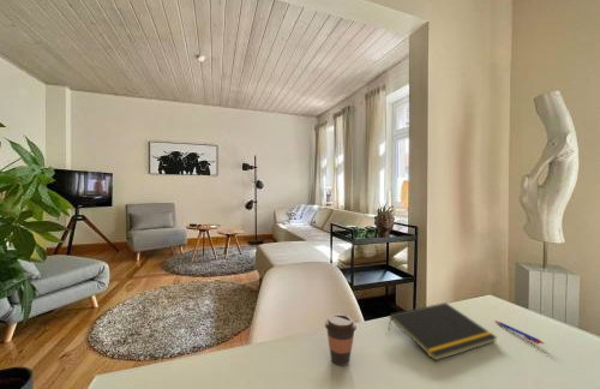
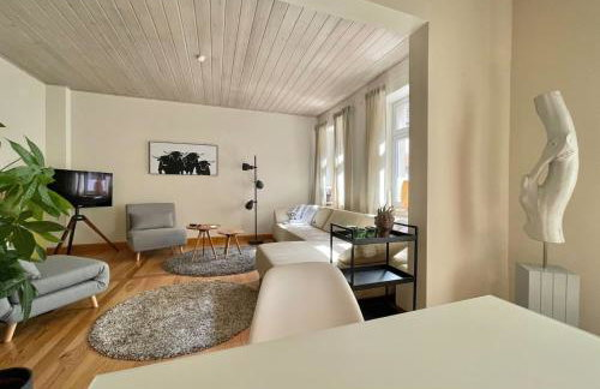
- notepad (440, 327)
- coffee cup (340, 339)
- pen (516, 330)
